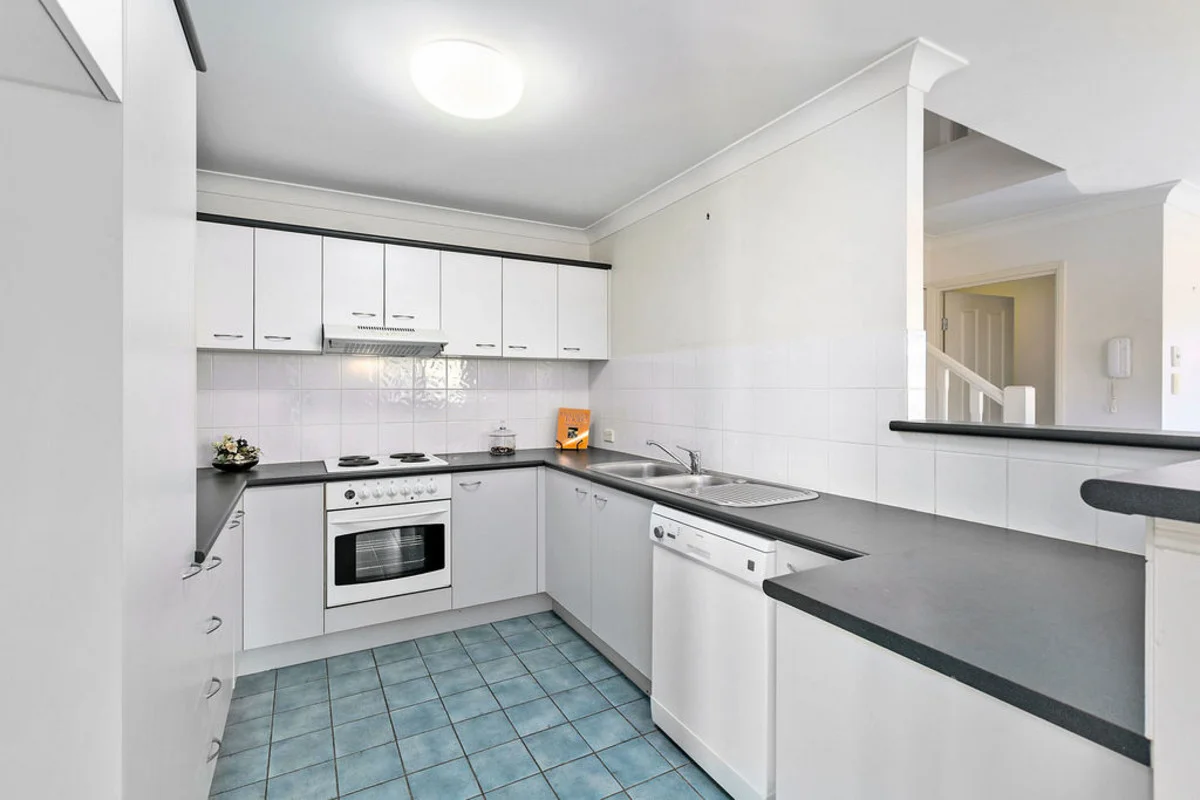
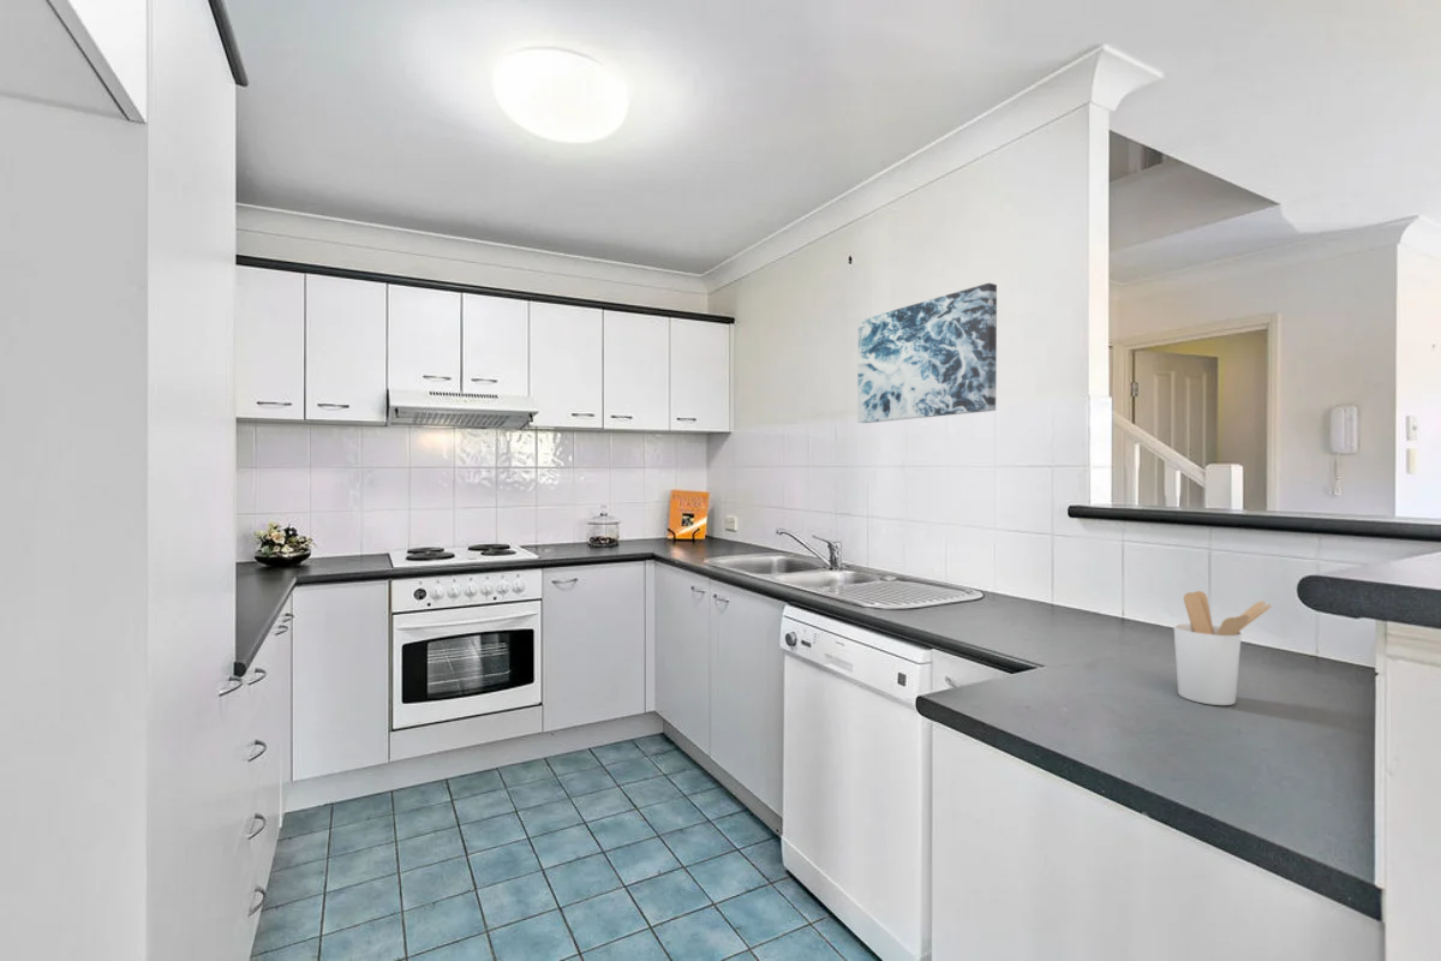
+ wall art (920, 360)
+ utensil holder (1222, 647)
